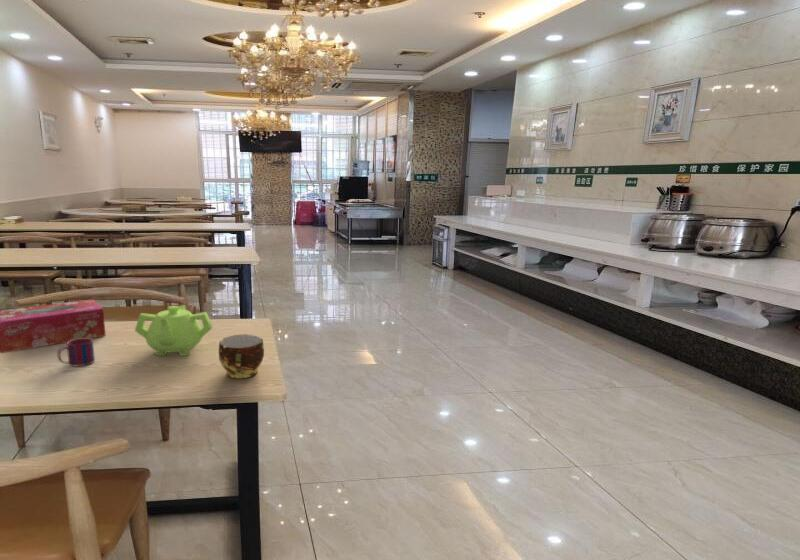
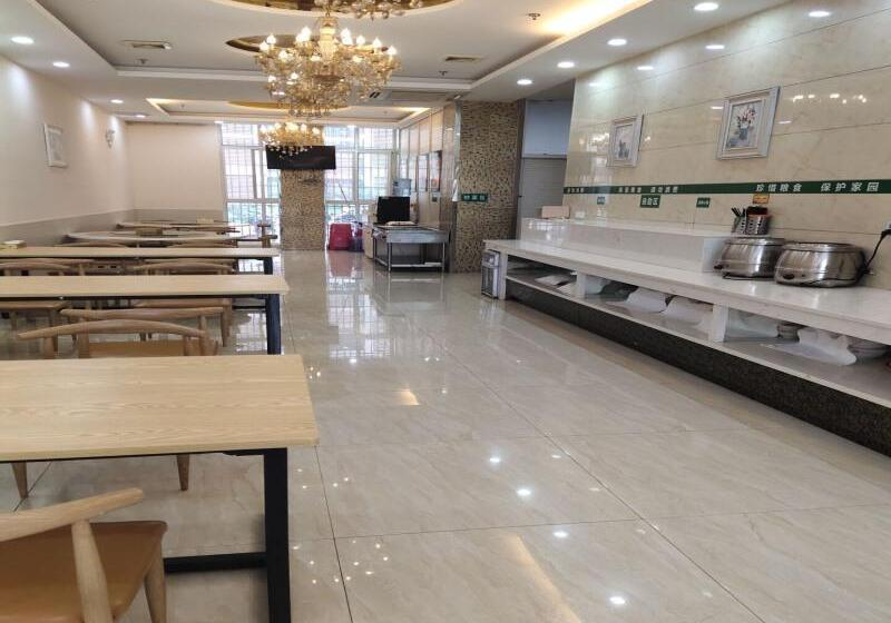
- tissue box (50, 324)
- cup (242, 357)
- mug (75, 353)
- teapot (174, 329)
